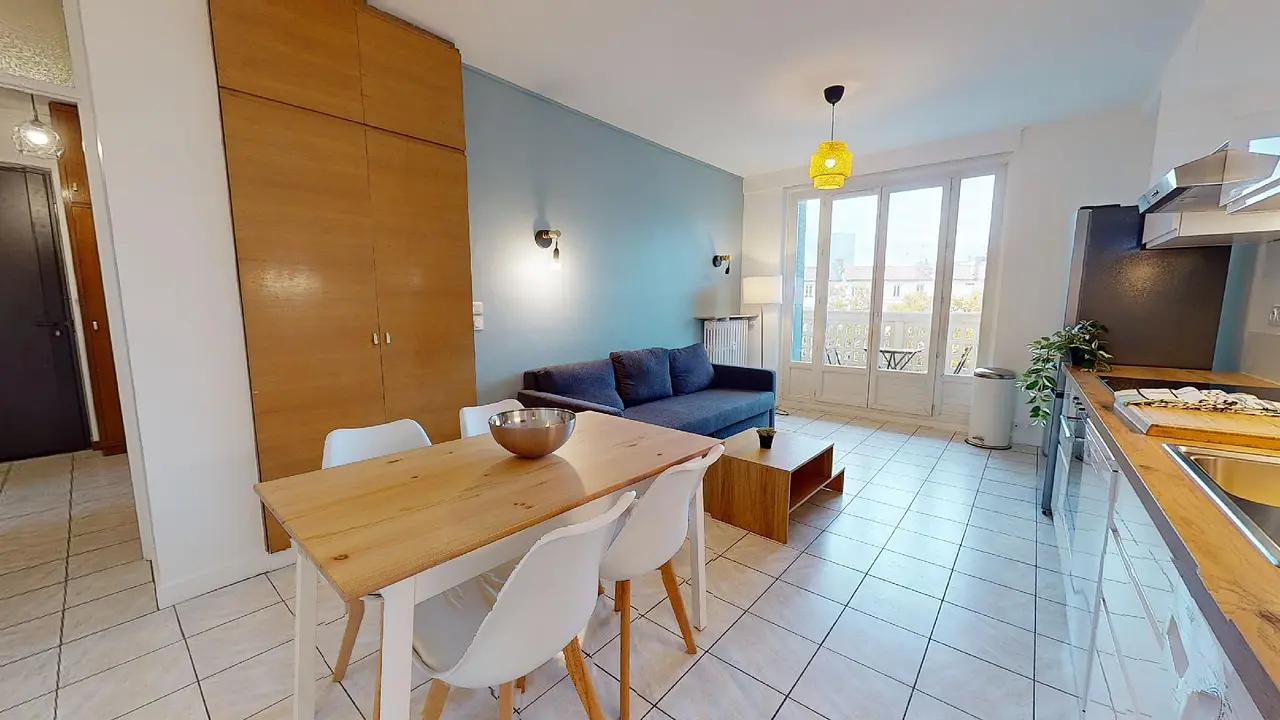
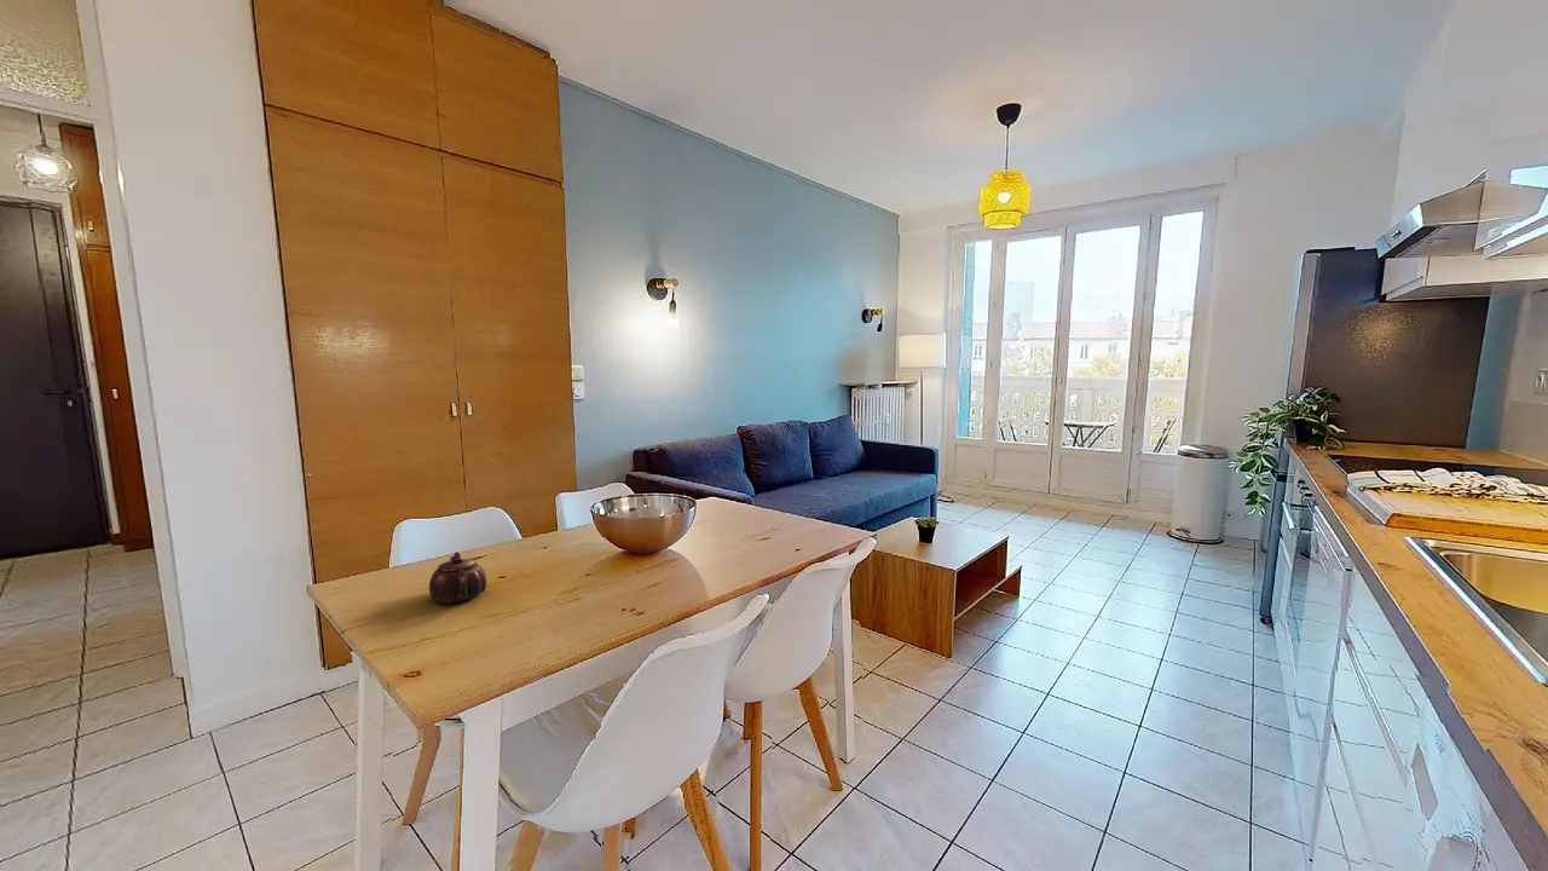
+ teapot (457, 573)
